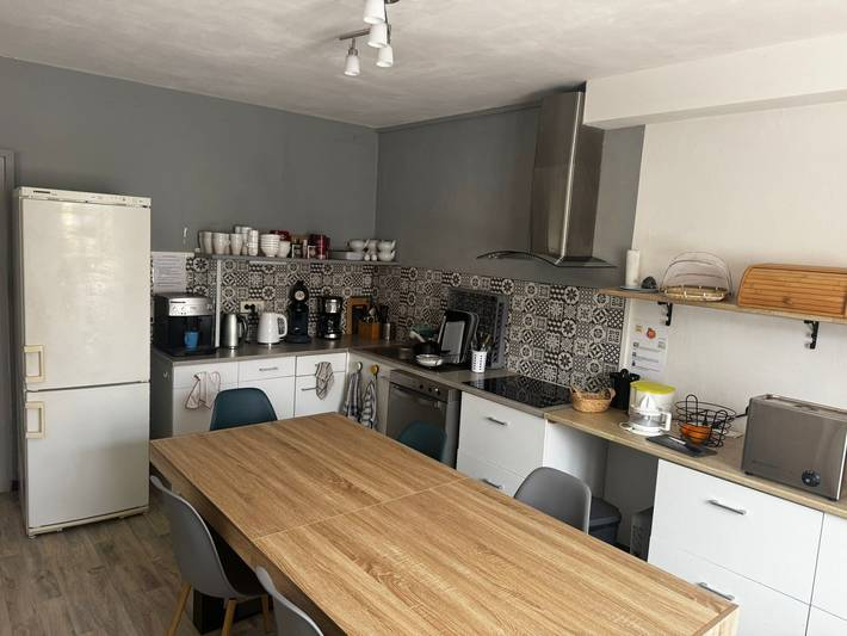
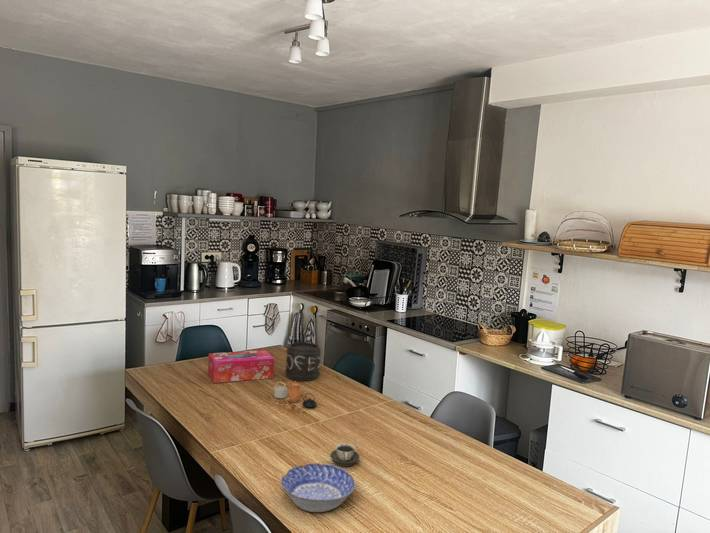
+ teapot (294, 390)
+ cup (344, 454)
+ tissue box (240, 365)
+ bowl (318, 489)
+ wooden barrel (303, 361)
